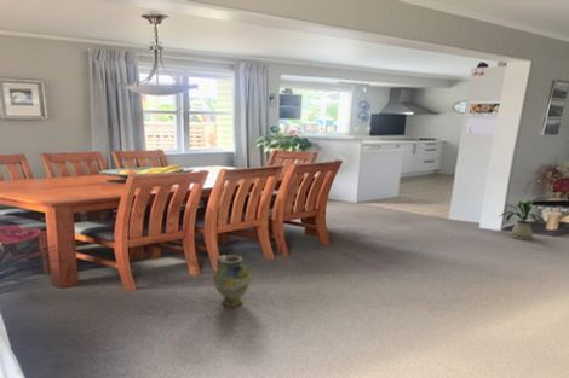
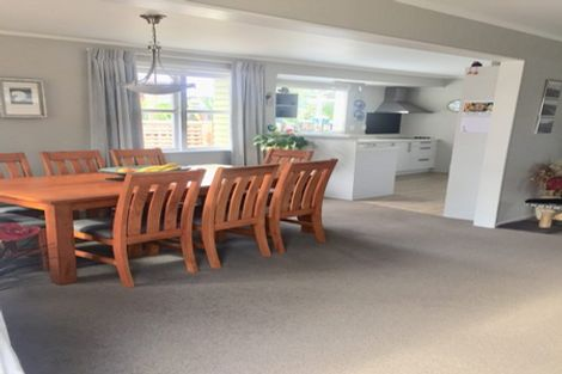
- house plant (521, 216)
- ceramic jug (232, 280)
